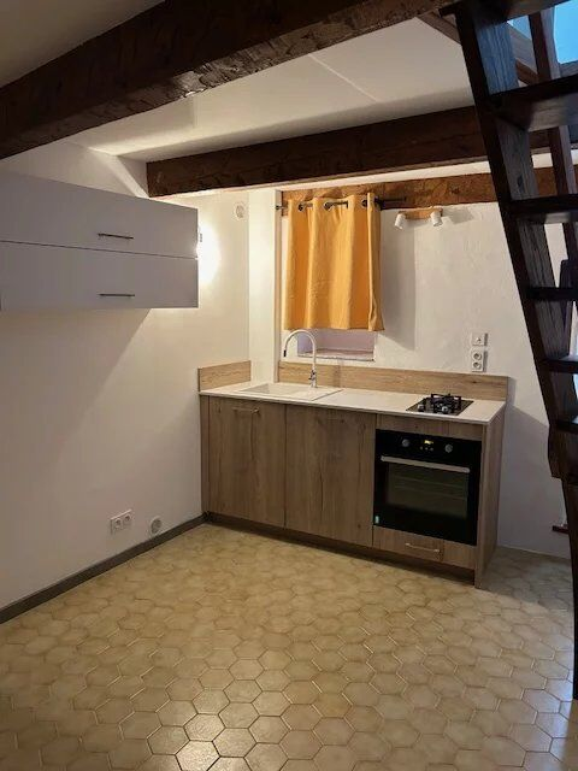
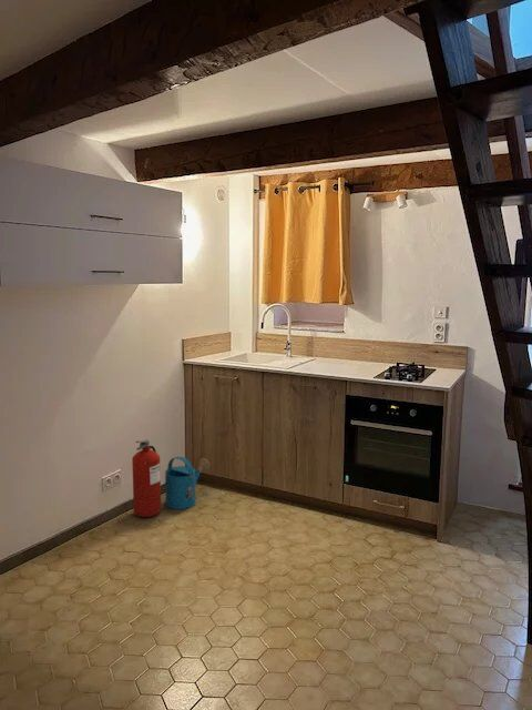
+ watering can (187, 477)
+ fire extinguisher (147, 475)
